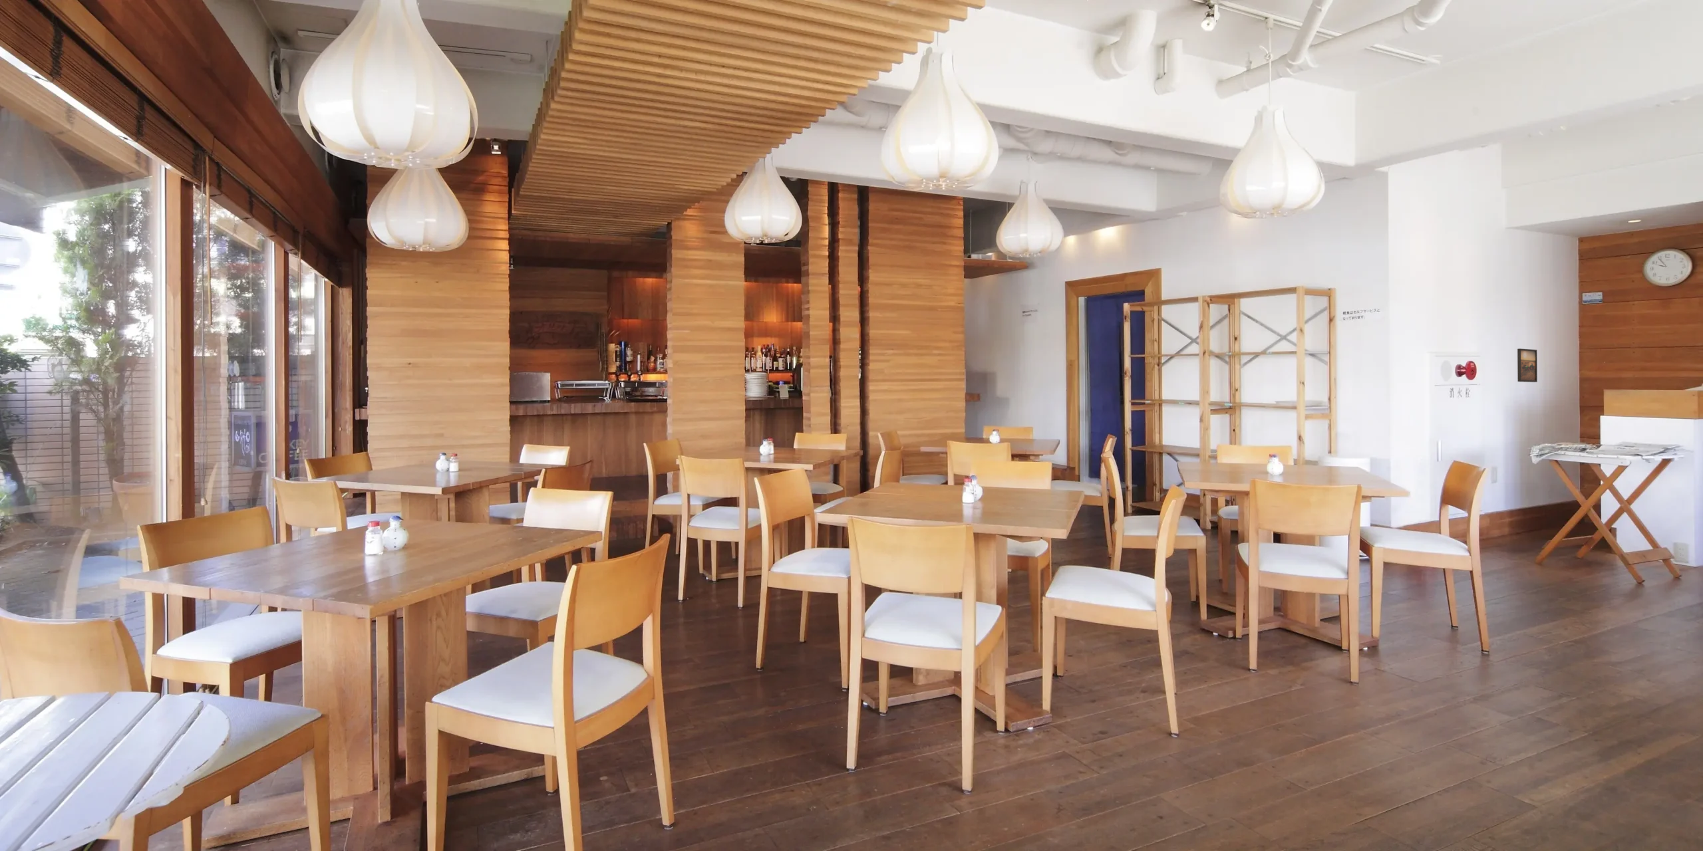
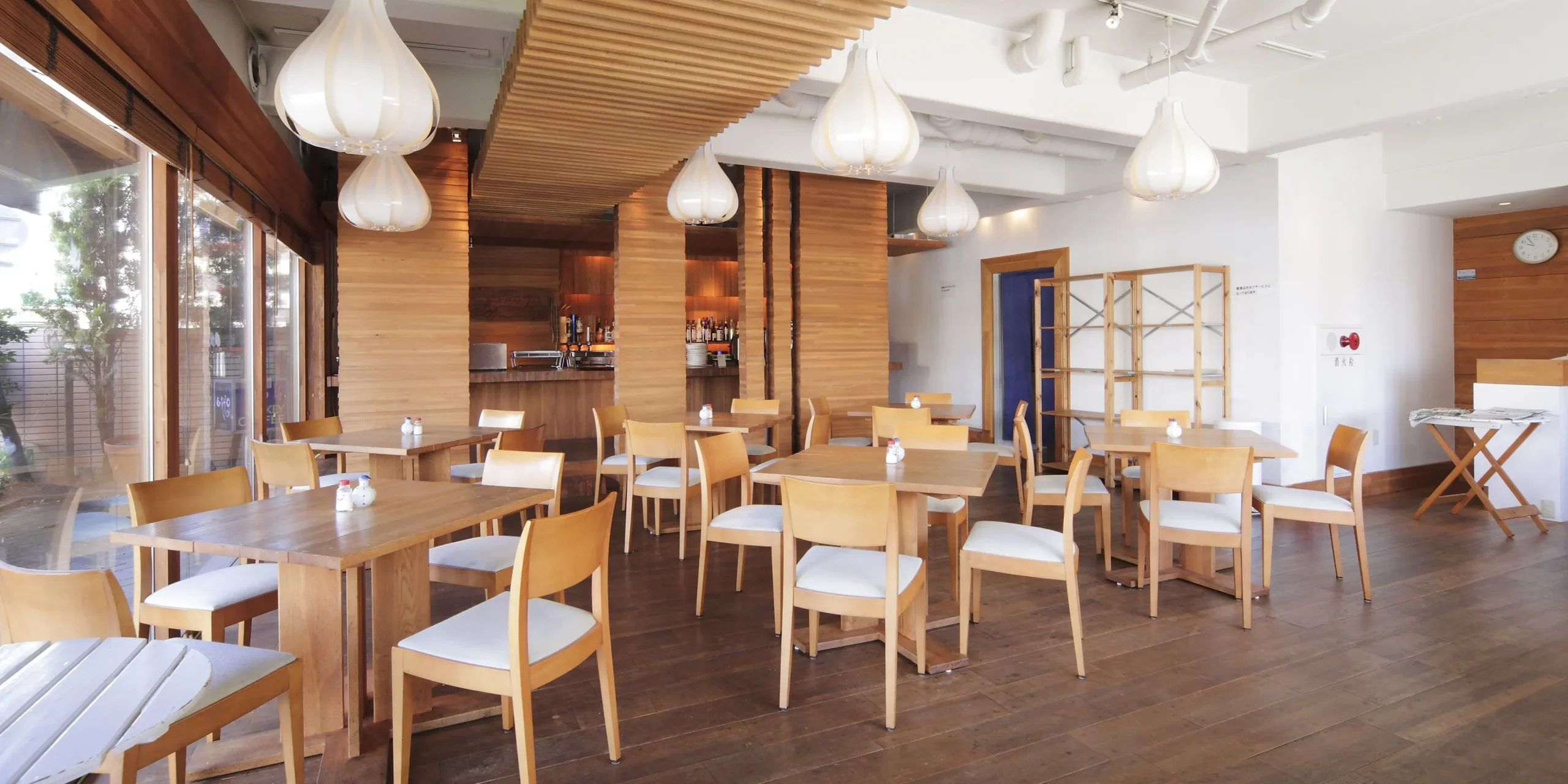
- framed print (1527, 365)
